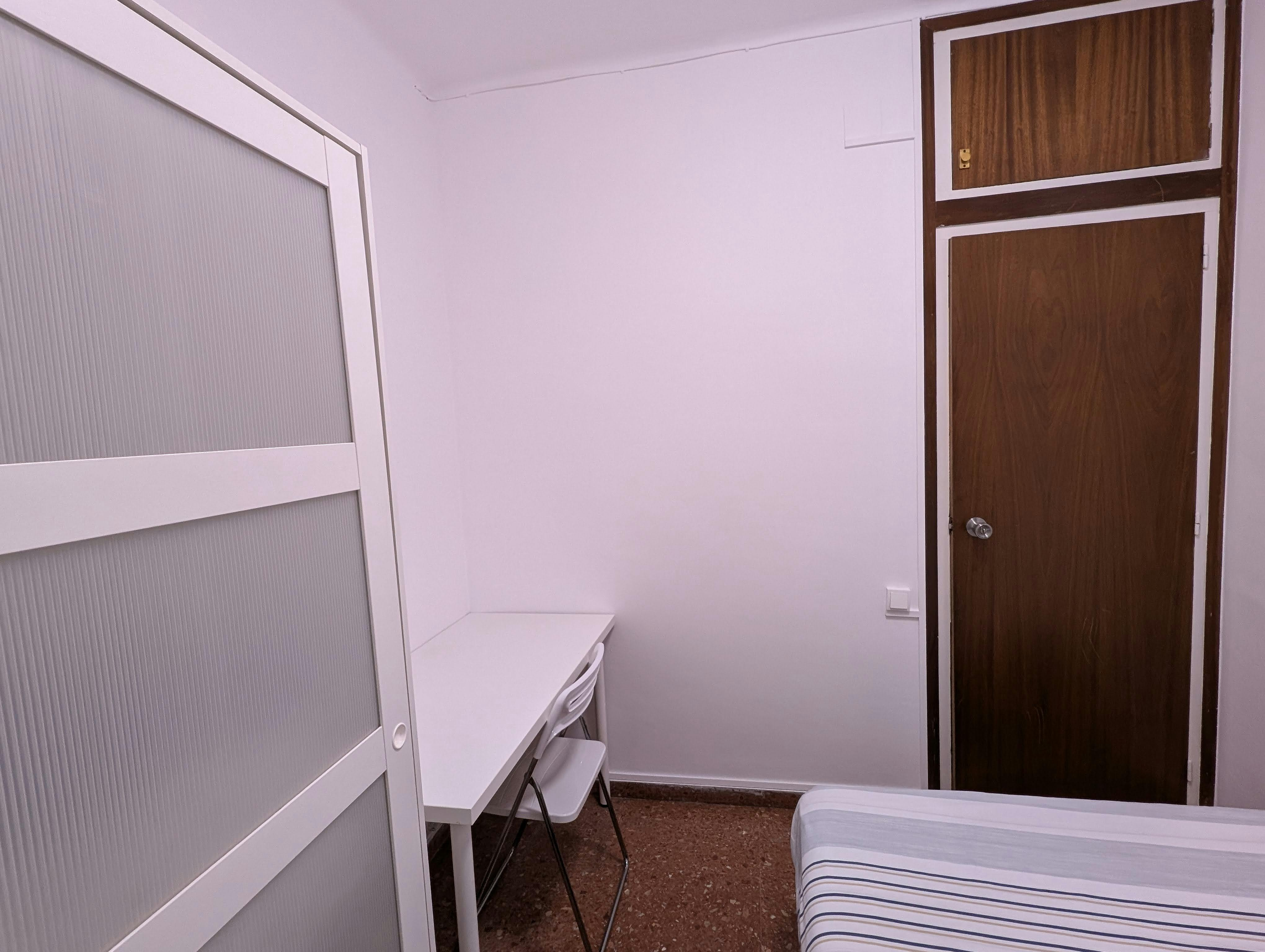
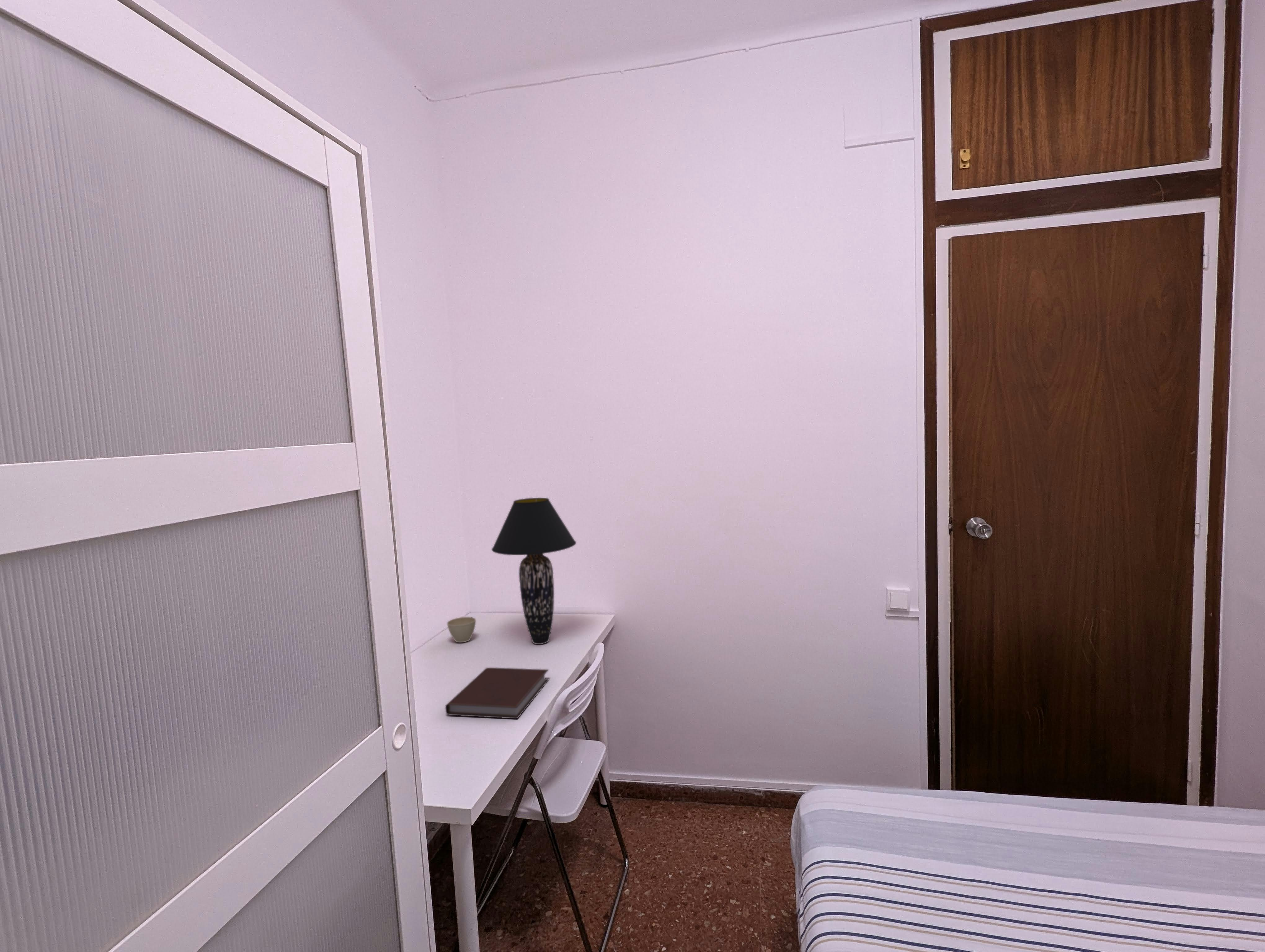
+ flower pot (462, 630)
+ notebook (500, 691)
+ table lamp (536, 571)
